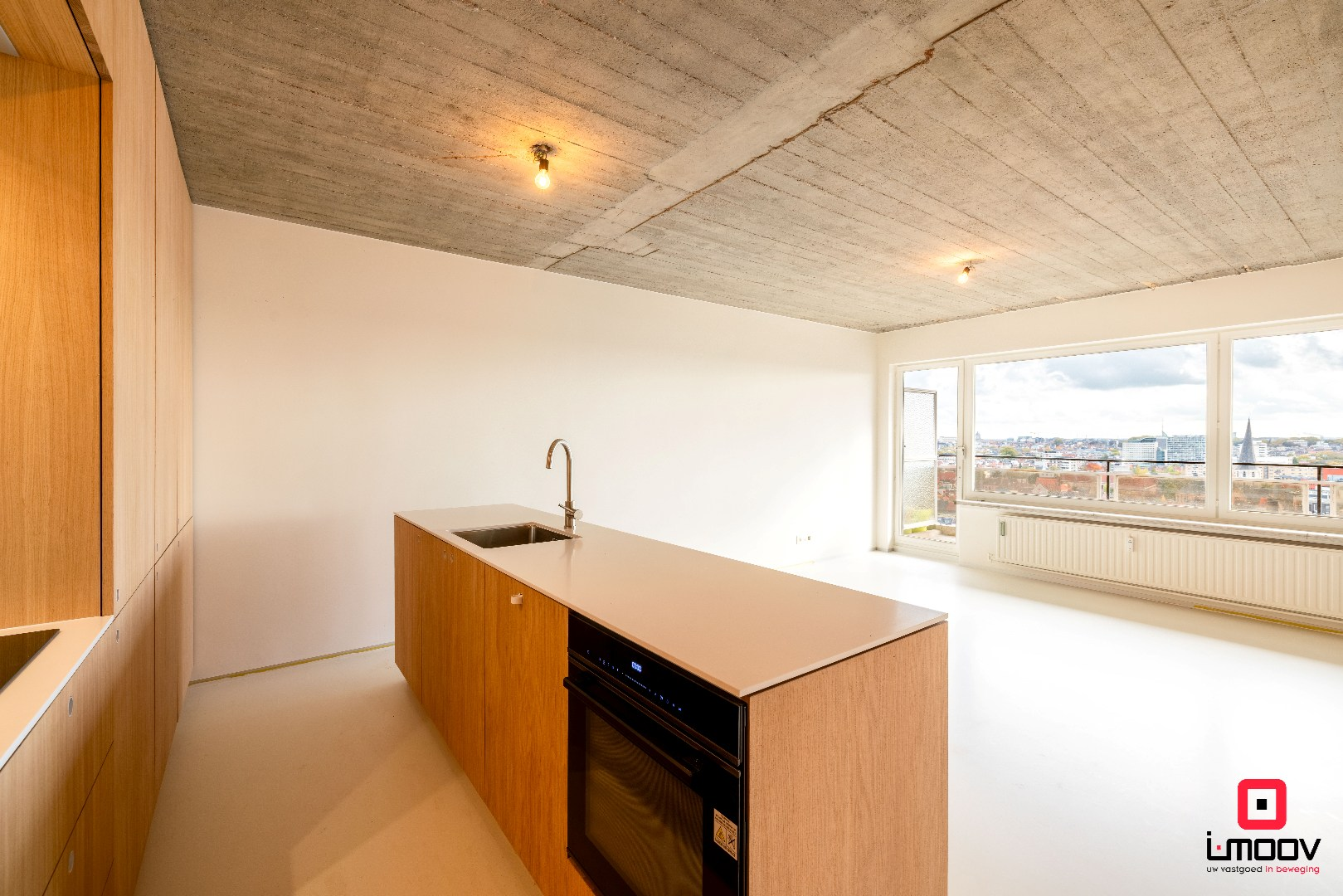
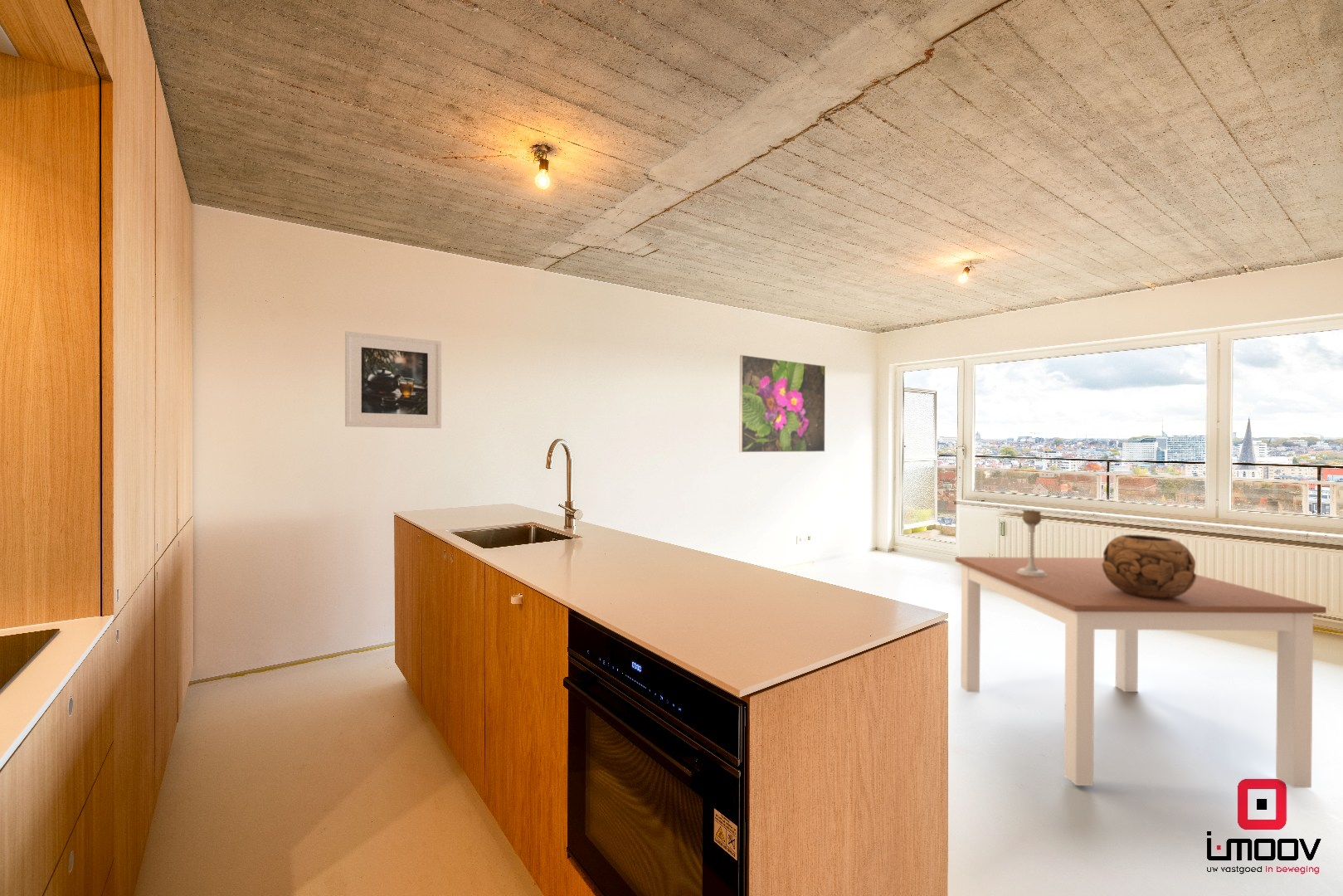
+ decorative bowl (1147, 565)
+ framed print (785, 406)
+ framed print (395, 382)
+ dining table (1116, 653)
+ candle holder (1031, 542)
